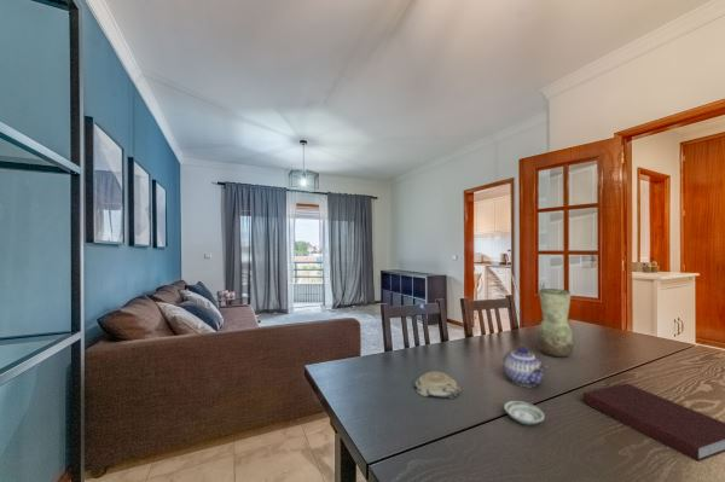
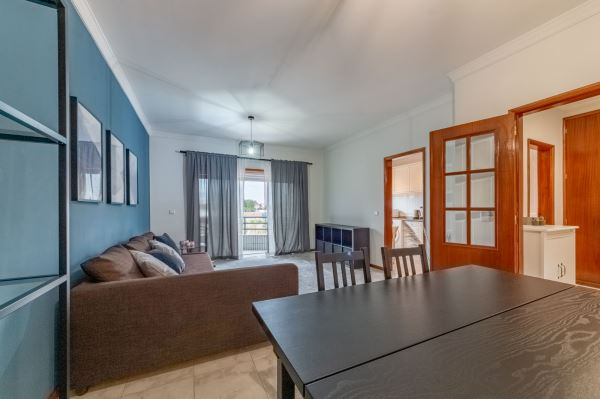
- saucer (523, 414)
- decorative bowl (436, 382)
- vase (555, 321)
- teapot (523, 365)
- notebook (655, 414)
